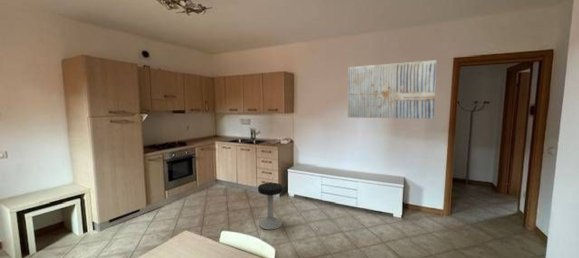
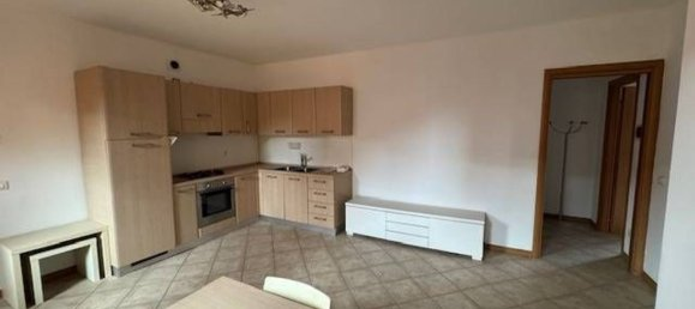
- stool (270, 205)
- wall art (388, 91)
